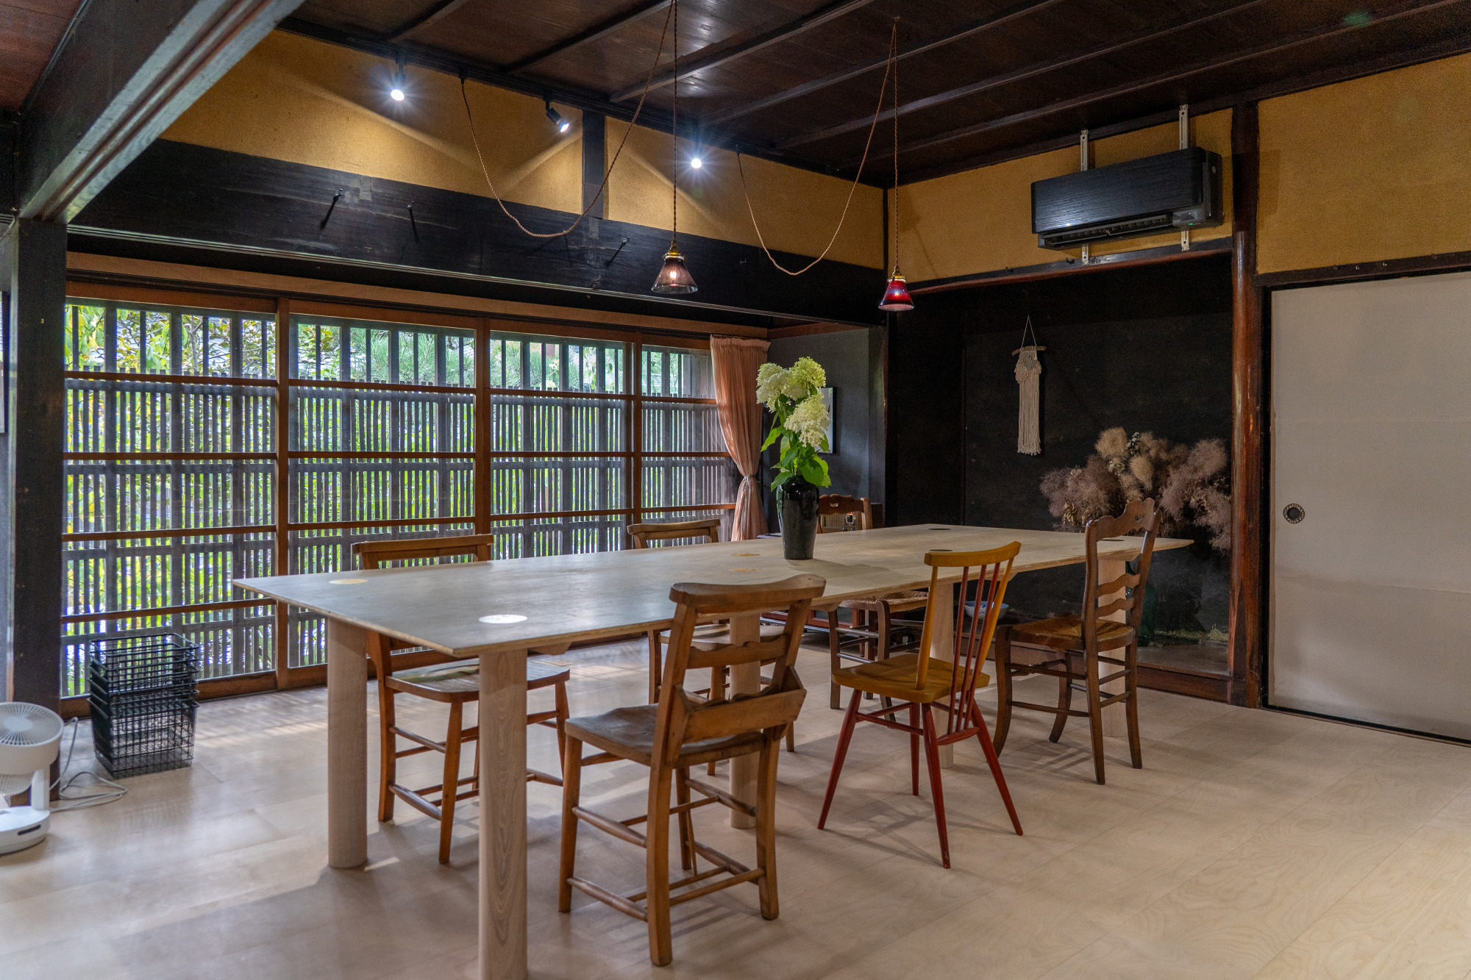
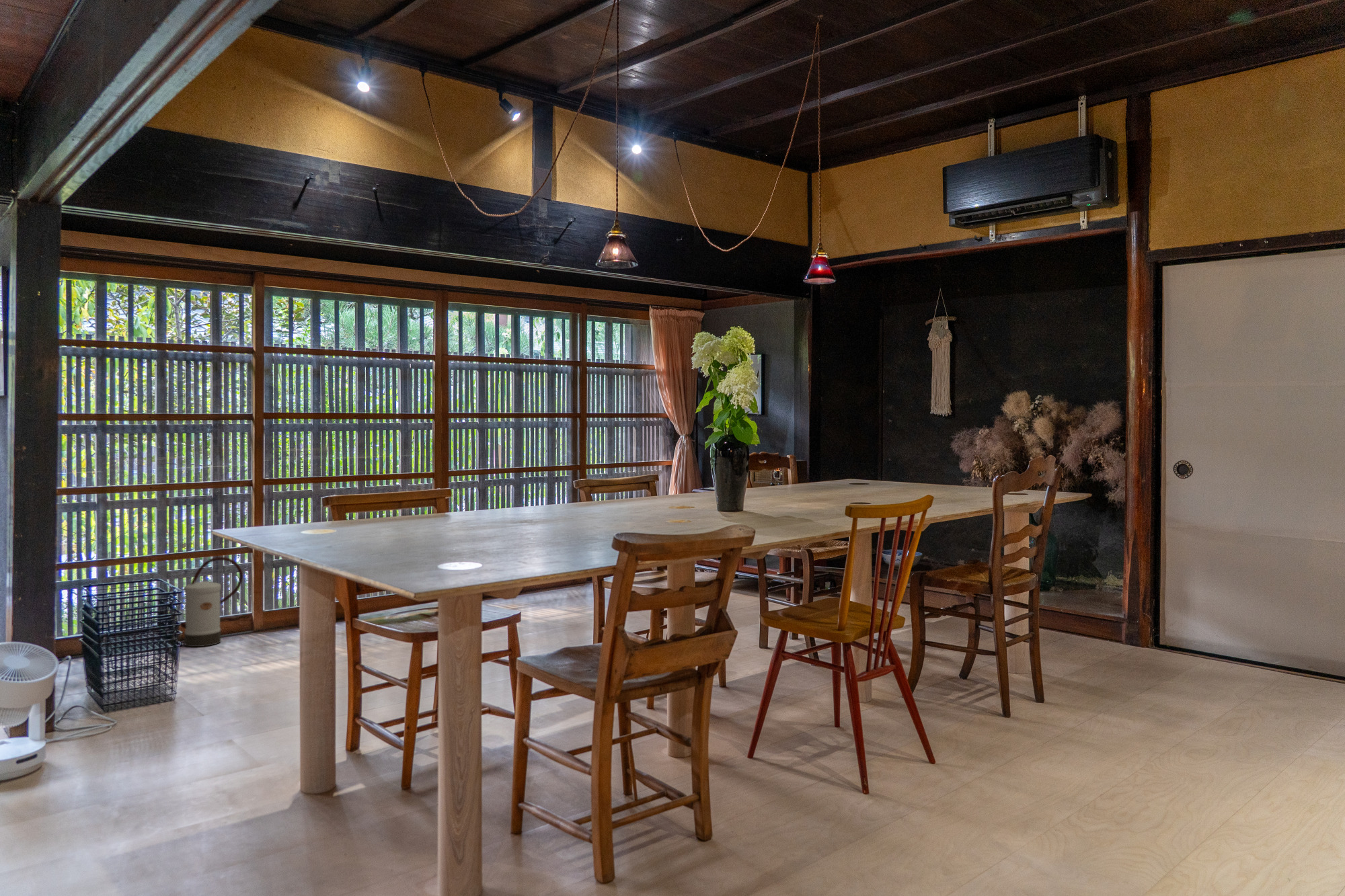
+ watering can (201, 600)
